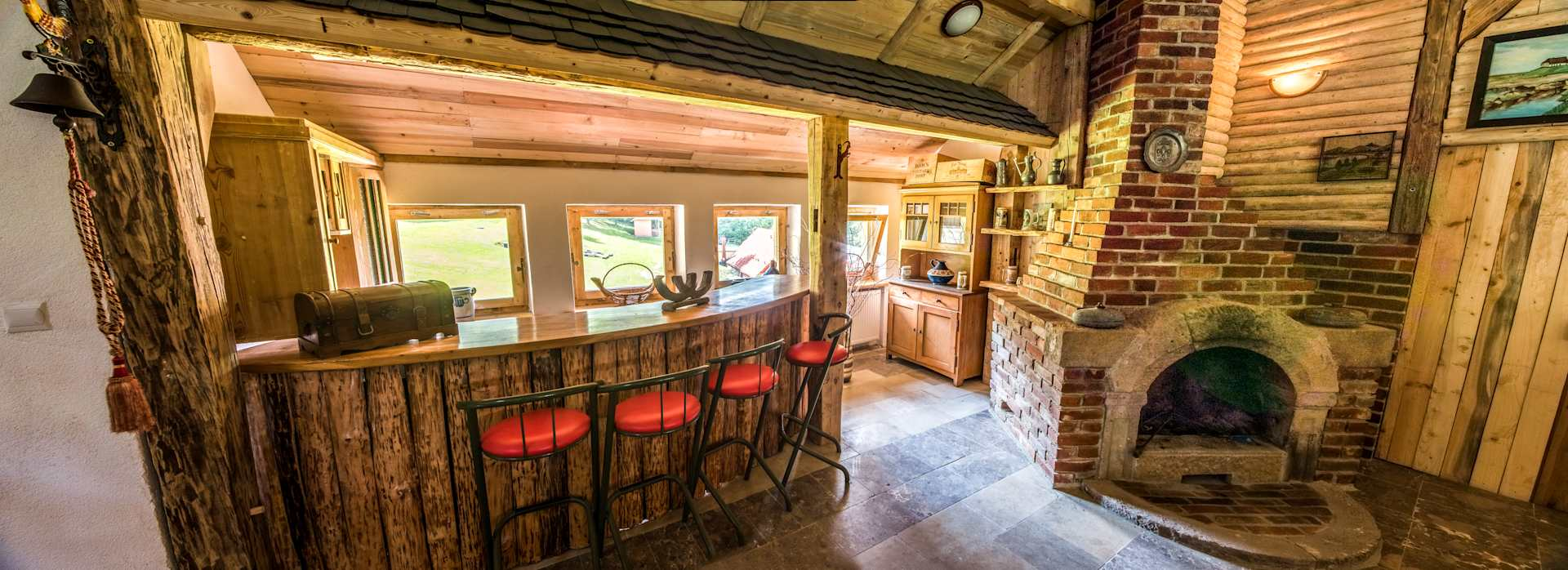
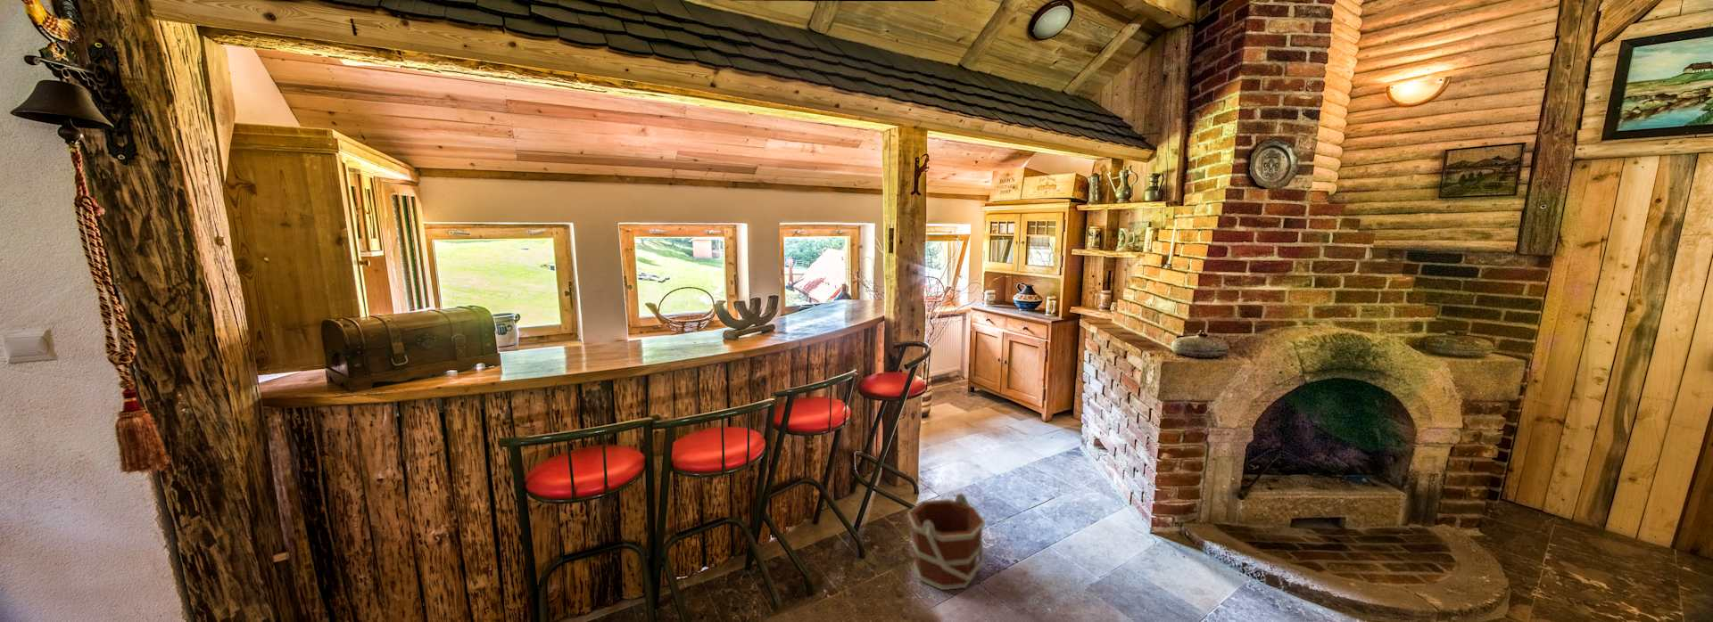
+ bucket (949, 541)
